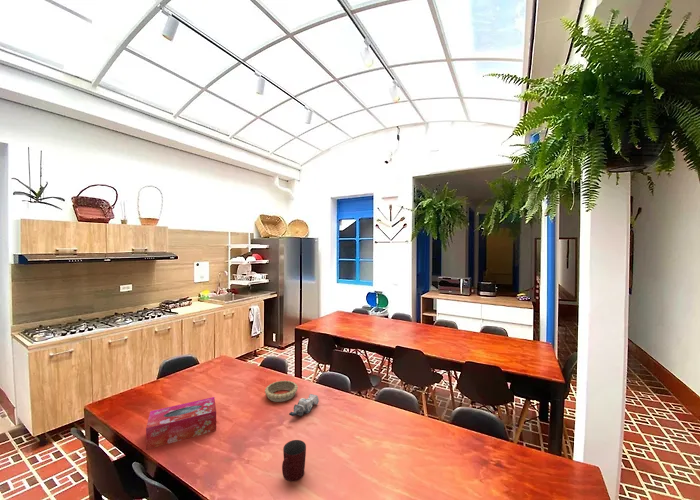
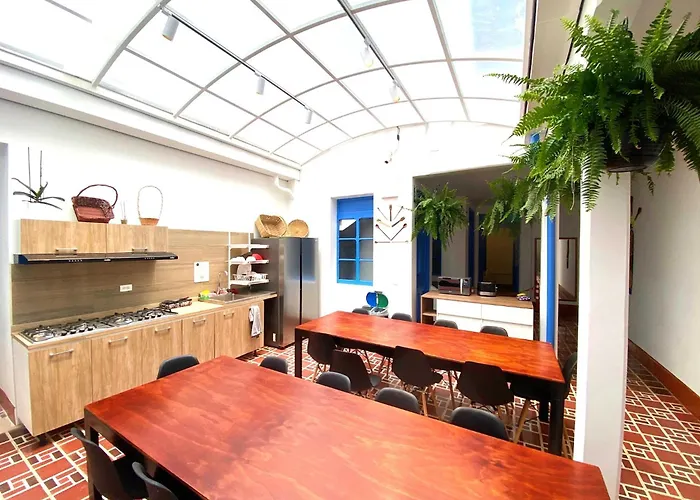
- mug (292, 463)
- tissue box (183, 420)
- teapot (303, 406)
- decorative bowl (281, 389)
